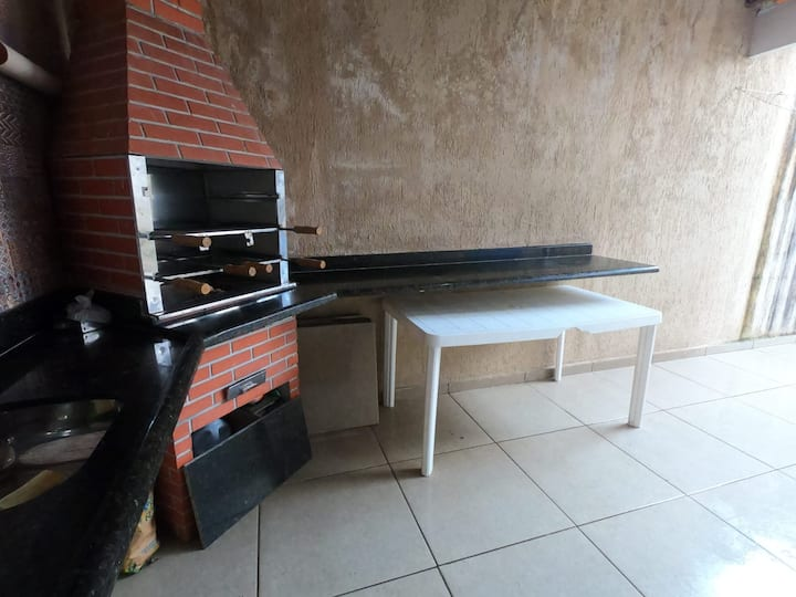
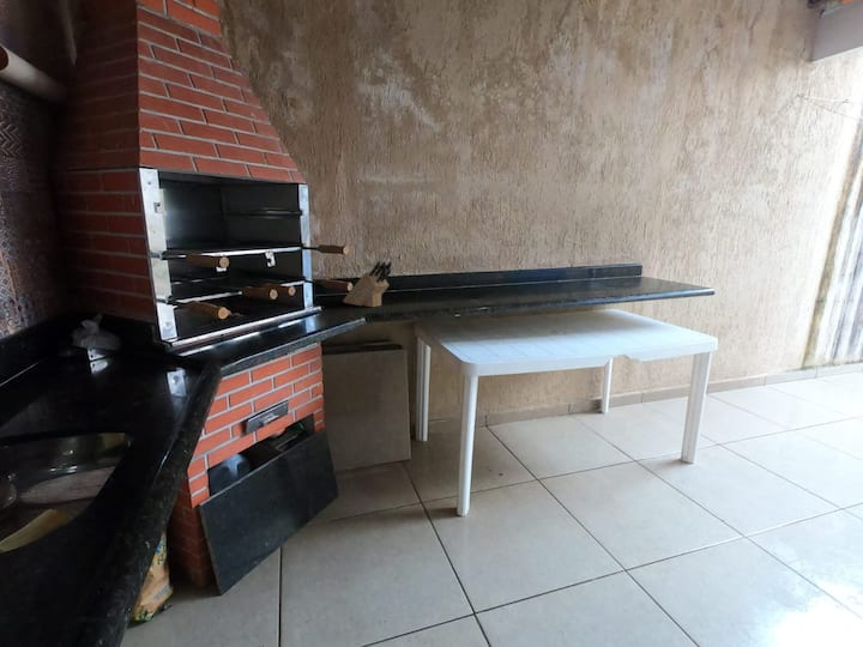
+ knife block (368, 282)
